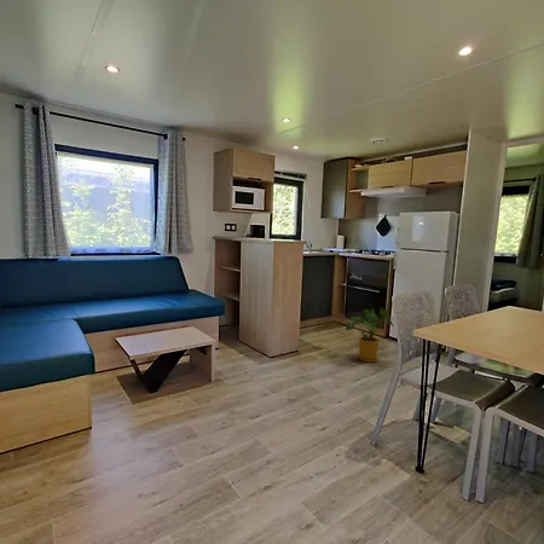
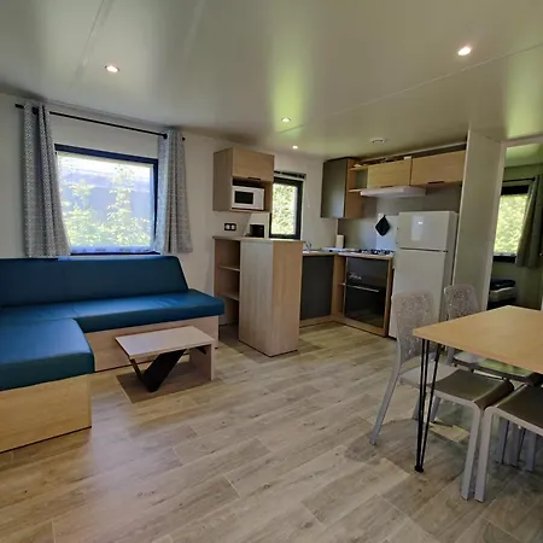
- house plant (370, 332)
